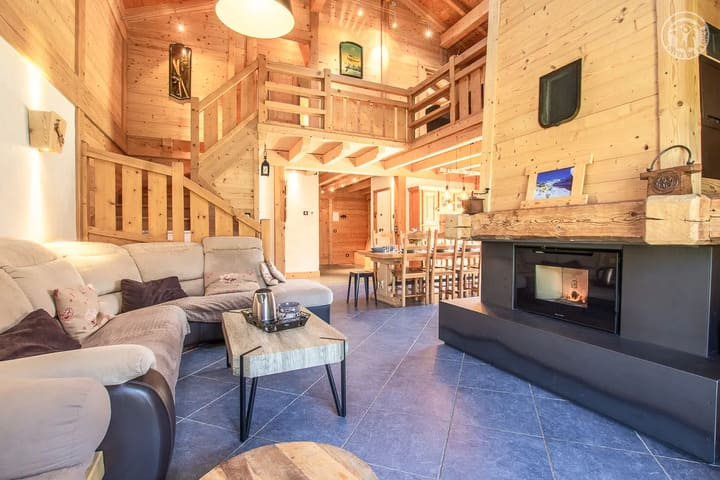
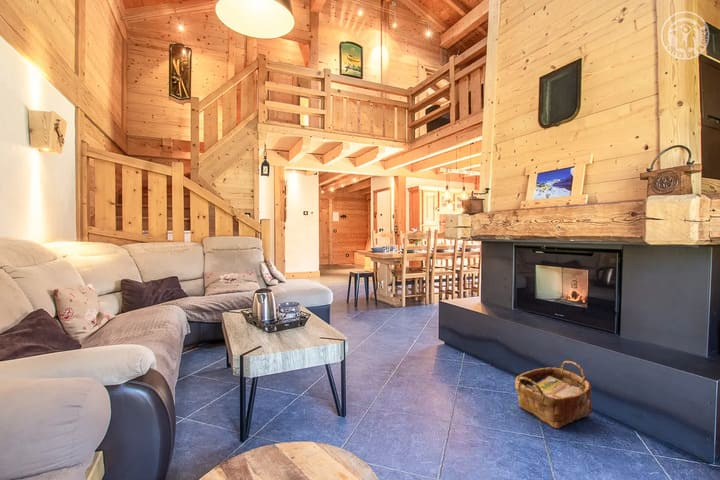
+ woven basket (553, 389)
